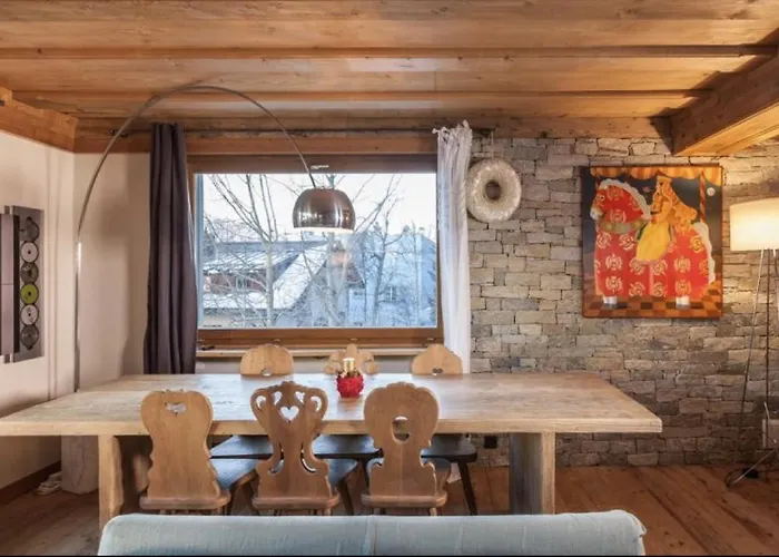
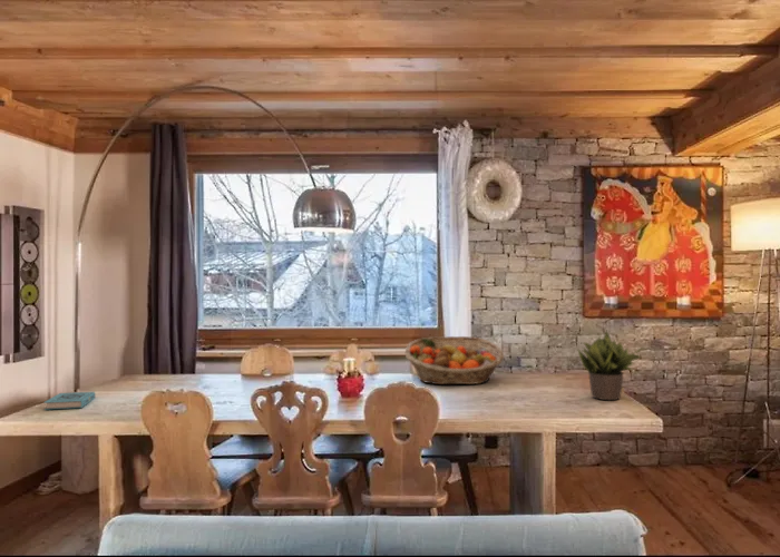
+ fruit basket (454, 359)
+ book (70, 400)
+ potted plant (614, 363)
